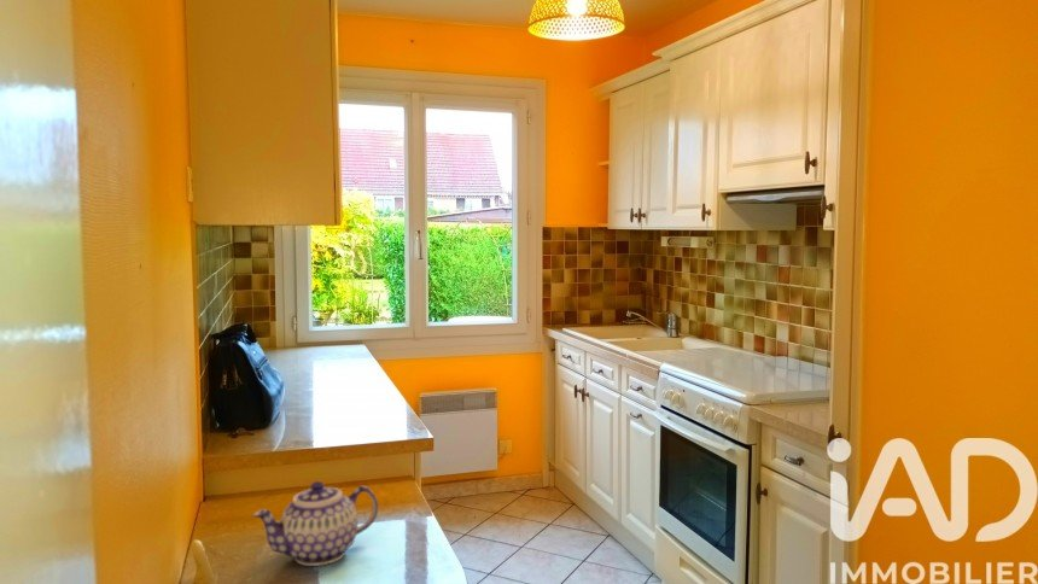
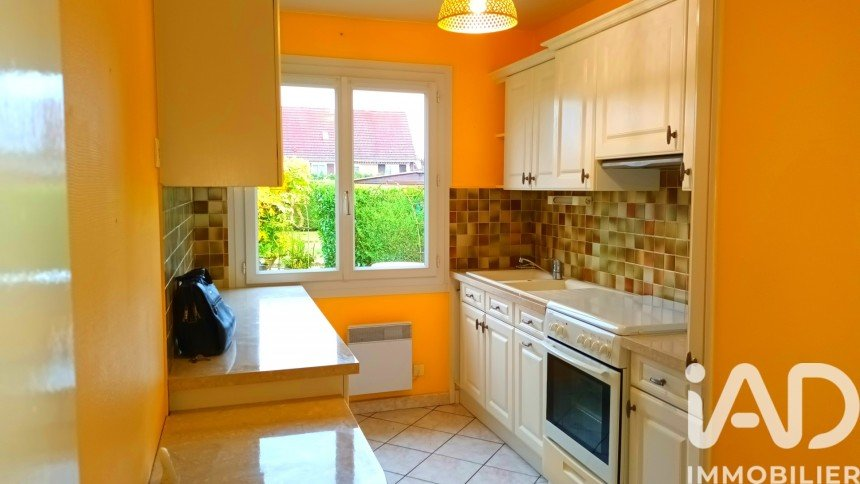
- teapot (317, 518)
